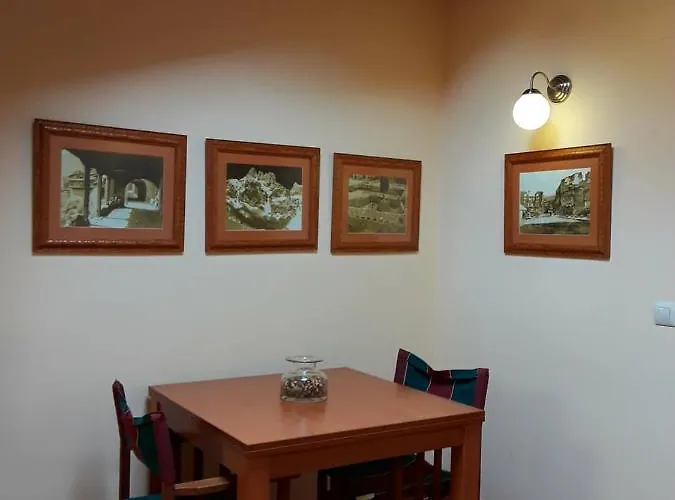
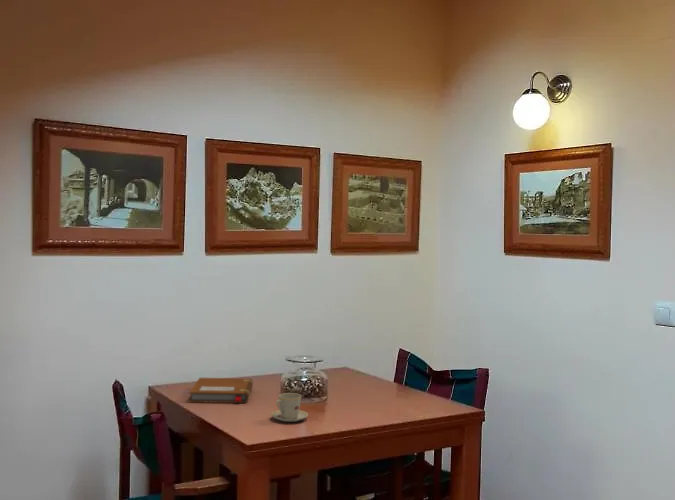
+ teacup (289, 407)
+ notebook (222, 390)
